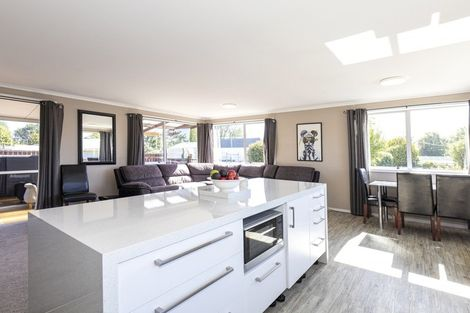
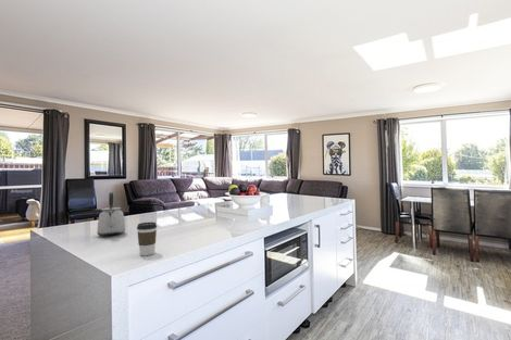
+ coffee cup (147, 238)
+ kettle (111, 214)
